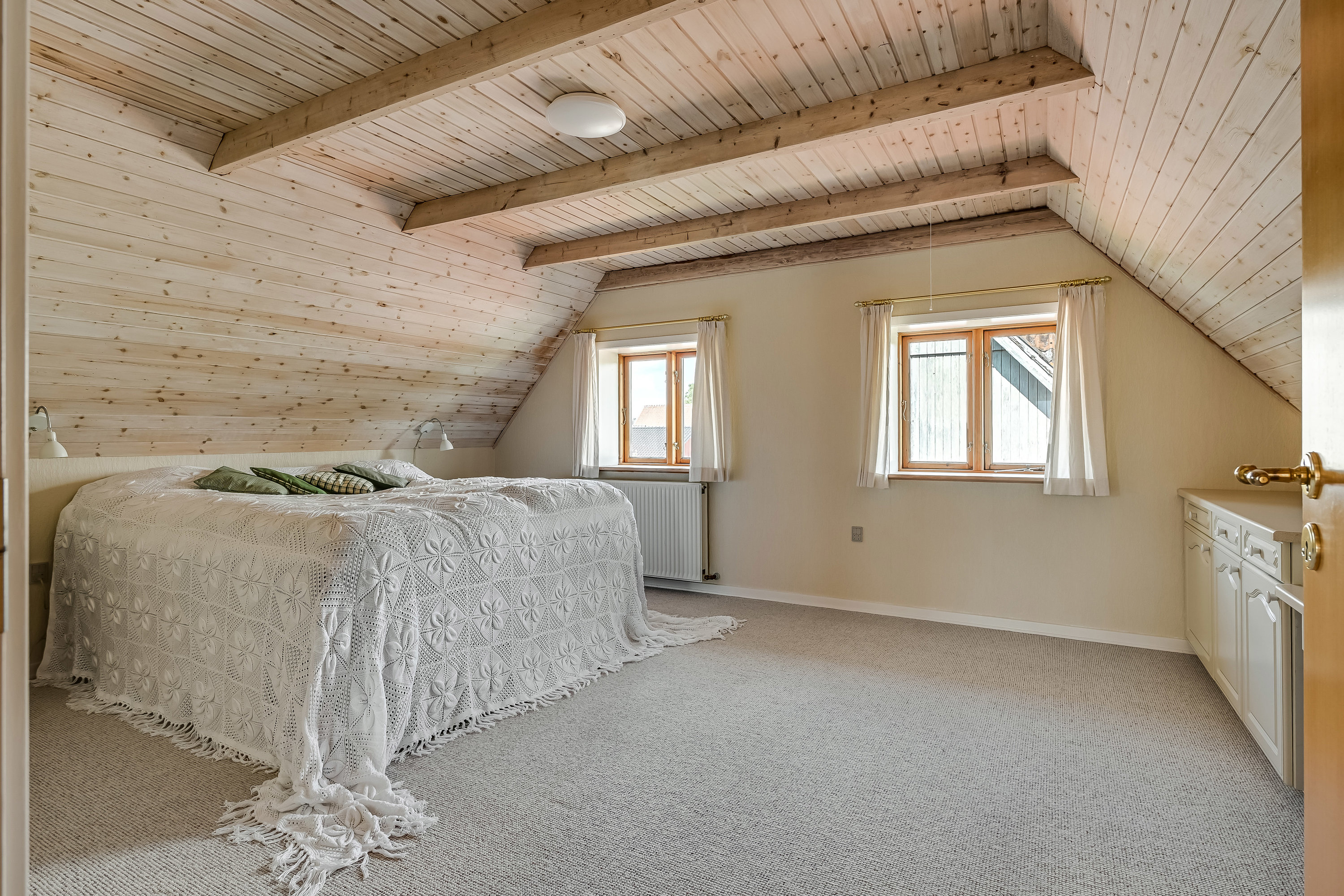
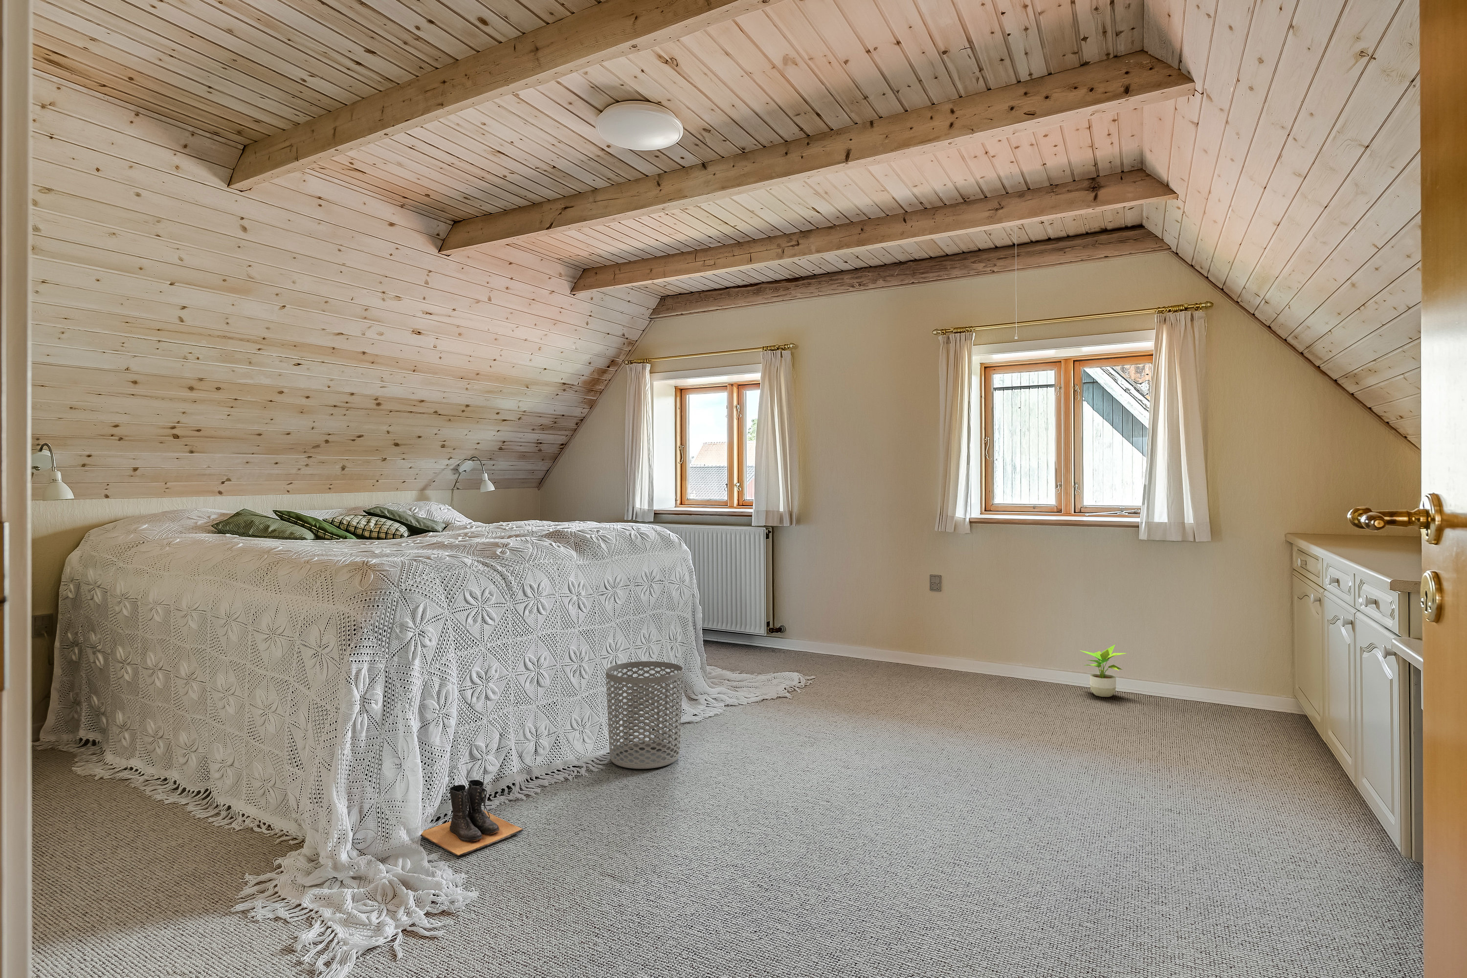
+ potted plant (1104, 669)
+ boots (470, 811)
+ waste bin (644, 714)
